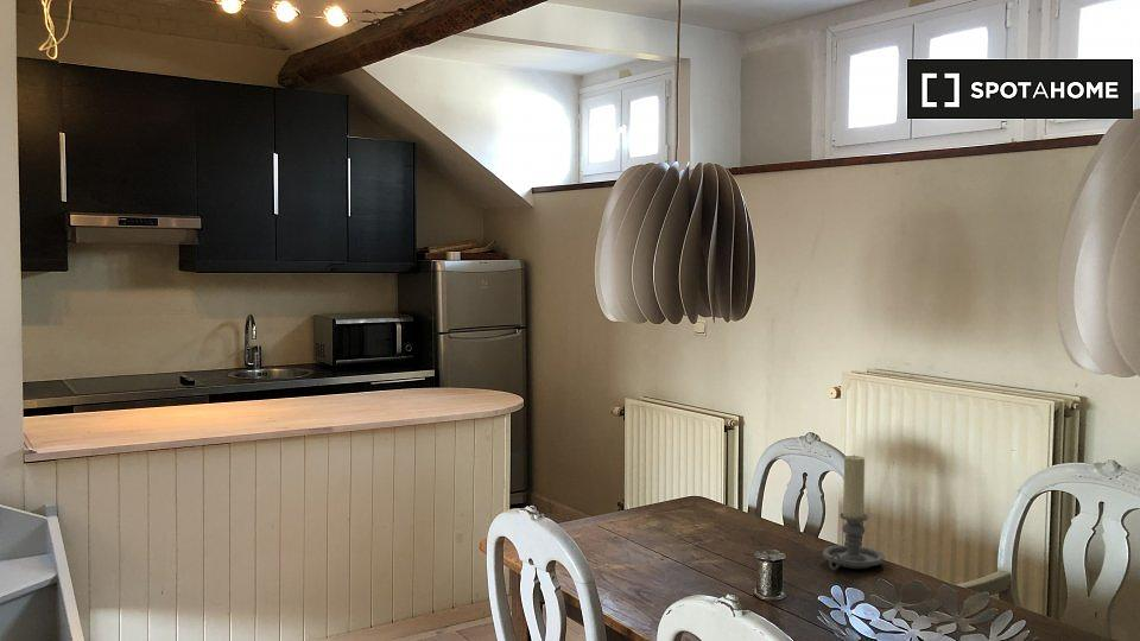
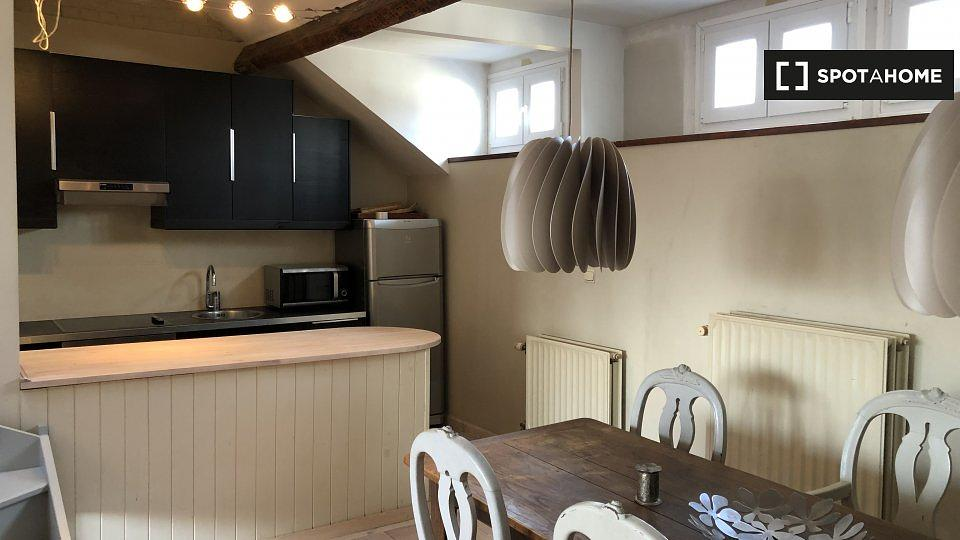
- candle holder (850, 509)
